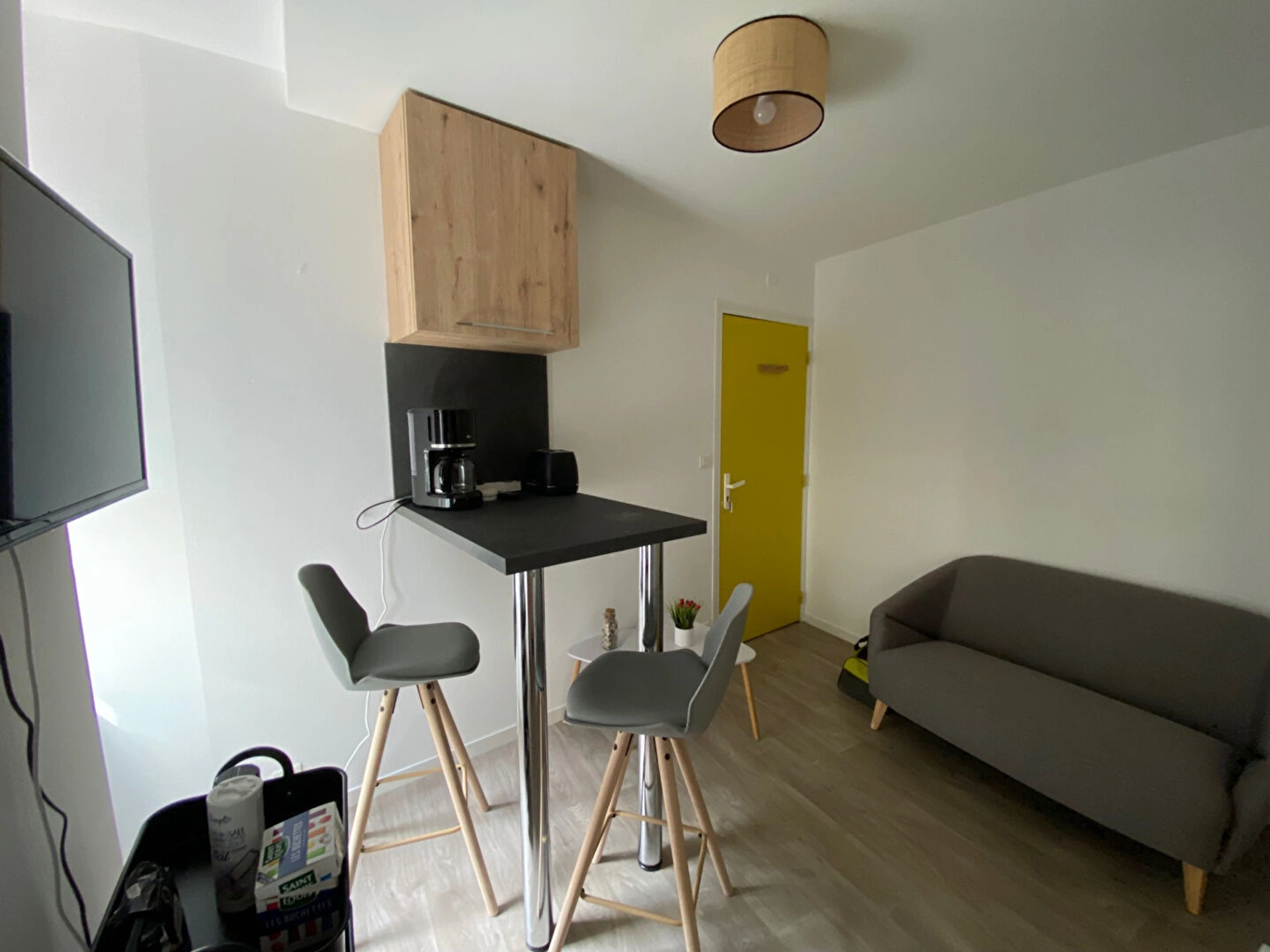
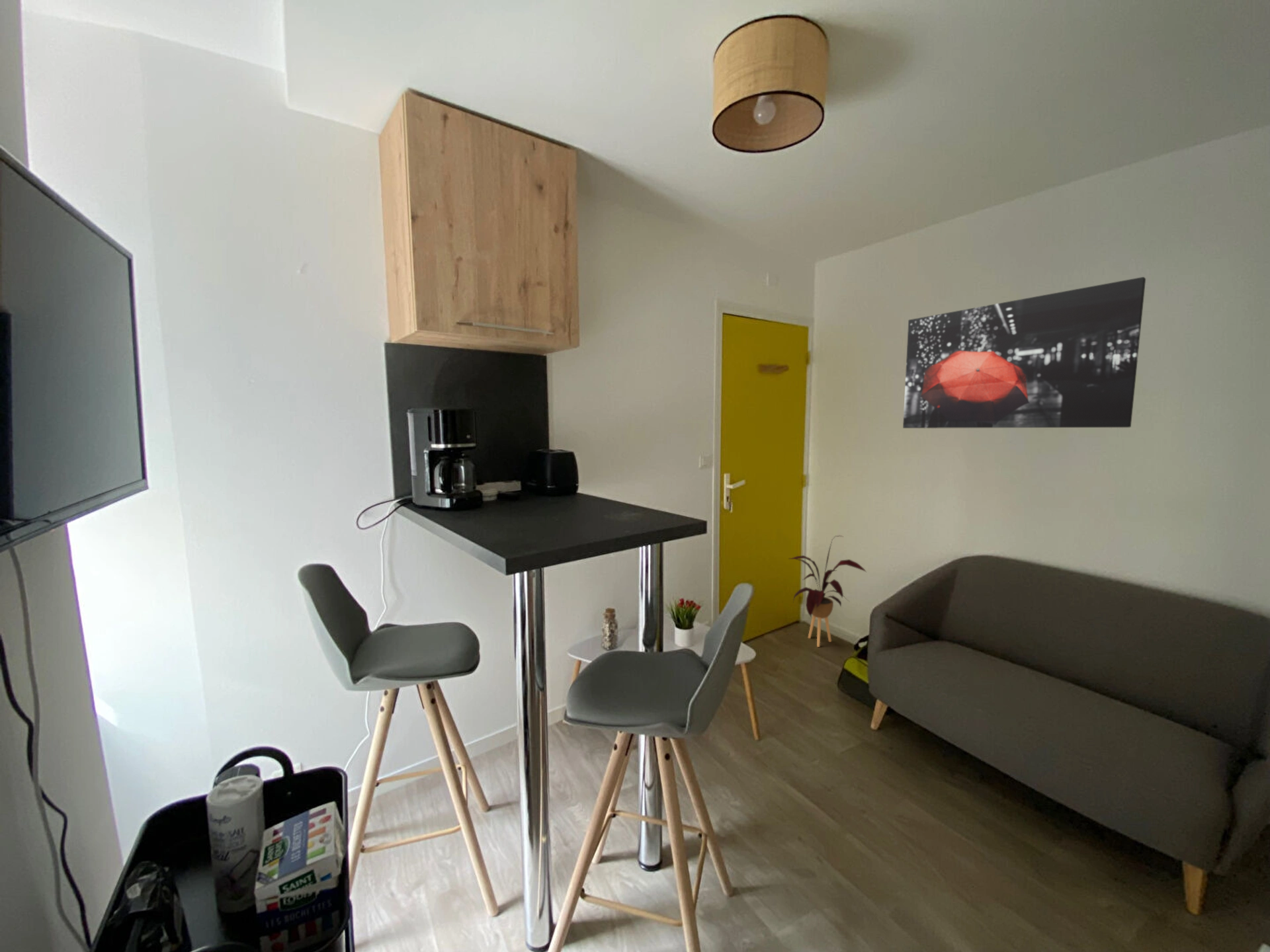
+ wall art (1003, 366)
+ house plant (820, 590)
